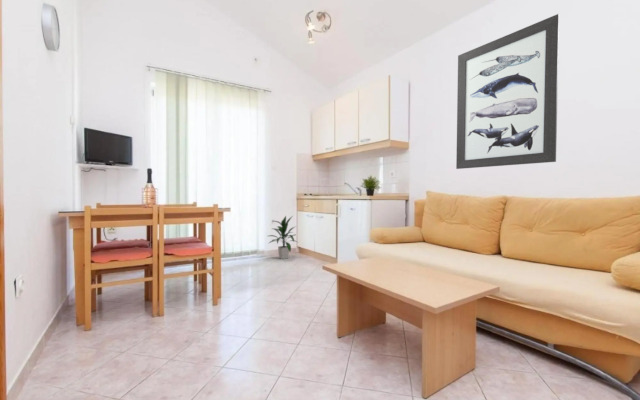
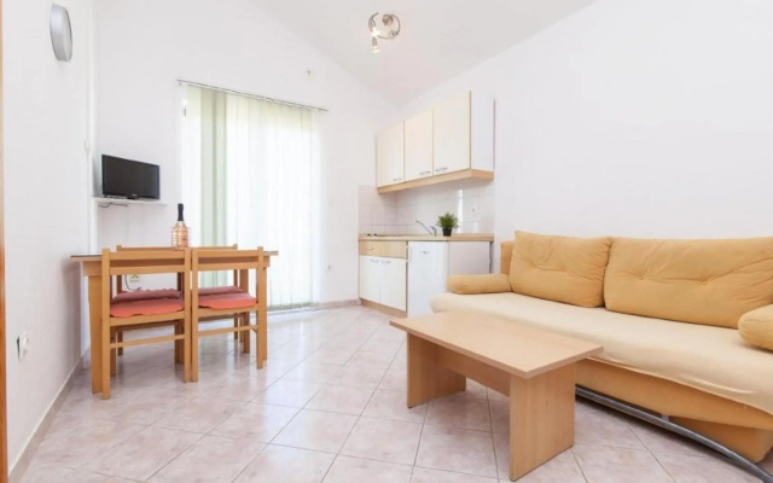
- indoor plant (283, 237)
- wall art (500, 102)
